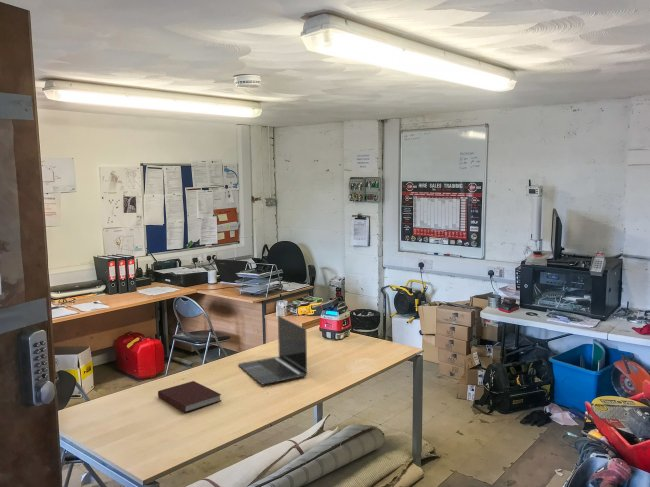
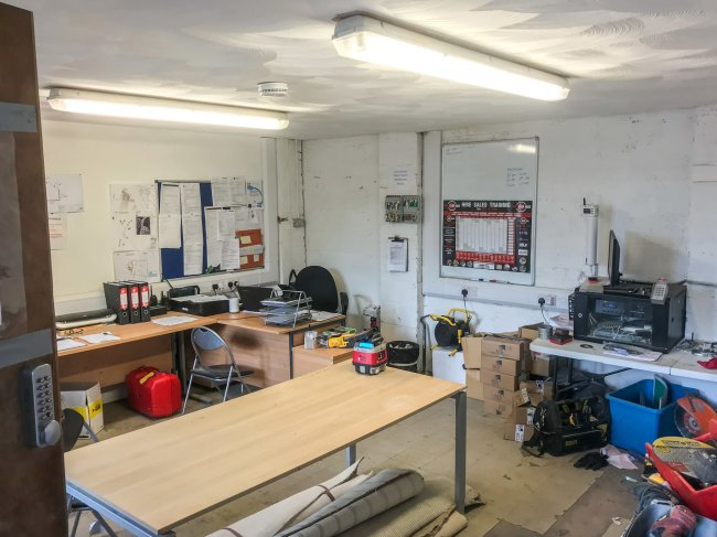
- notebook (189, 395)
- laptop (279, 348)
